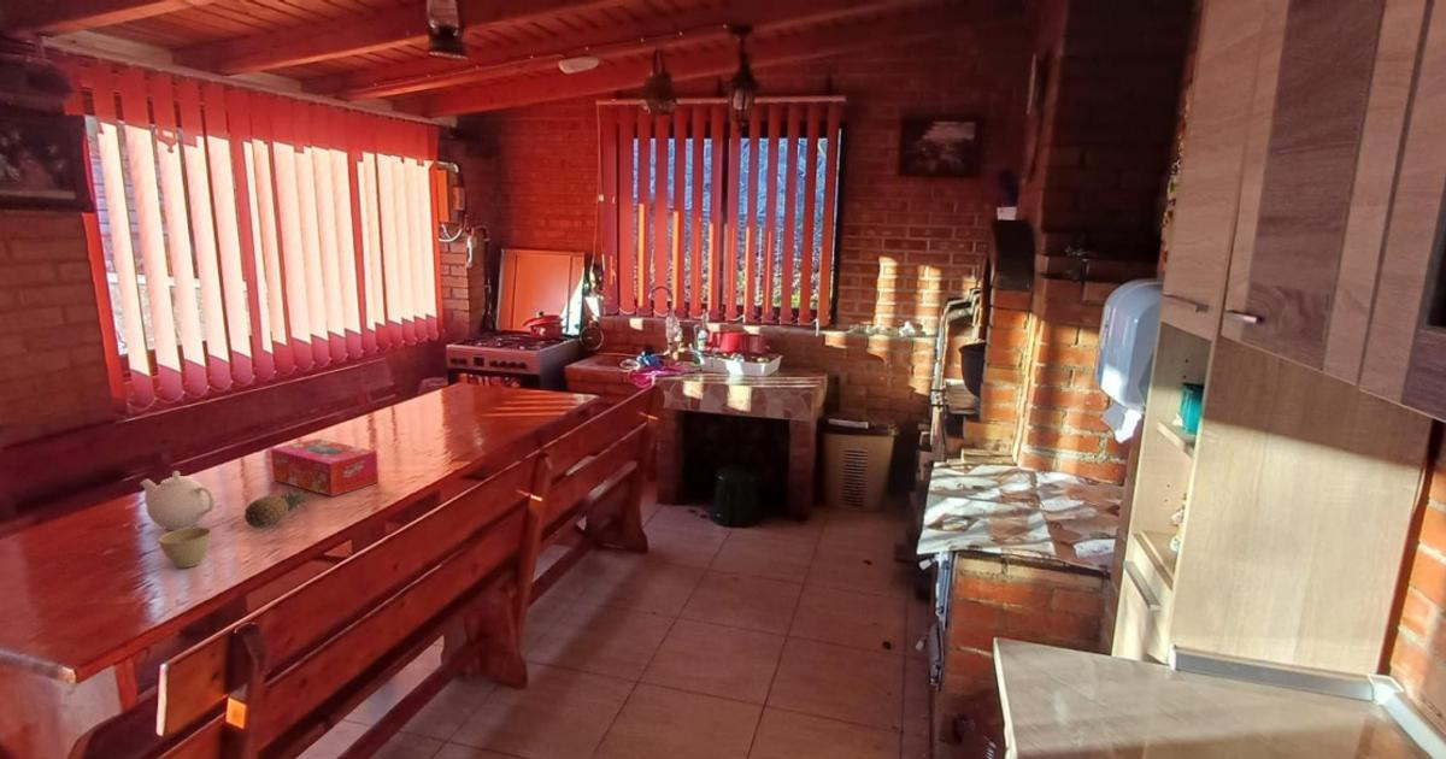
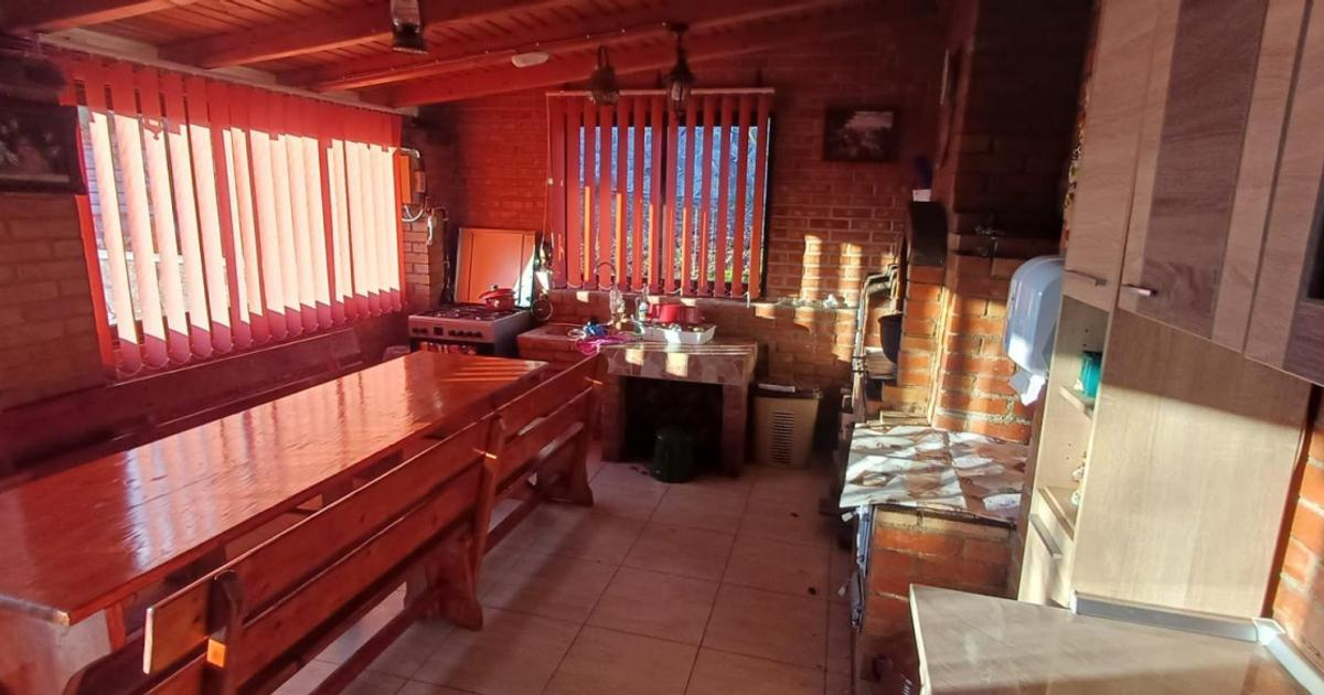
- teapot (178, 498)
- fruit (278, 505)
- tissue box (324, 465)
- flower pot (187, 548)
